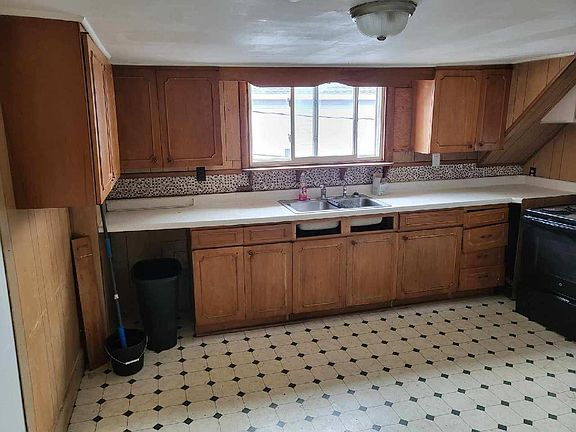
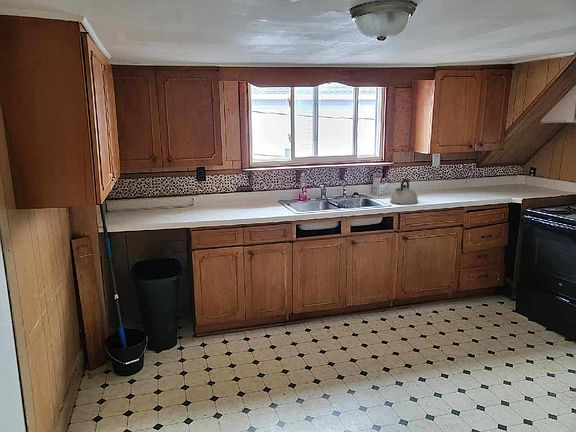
+ kettle (403, 190)
